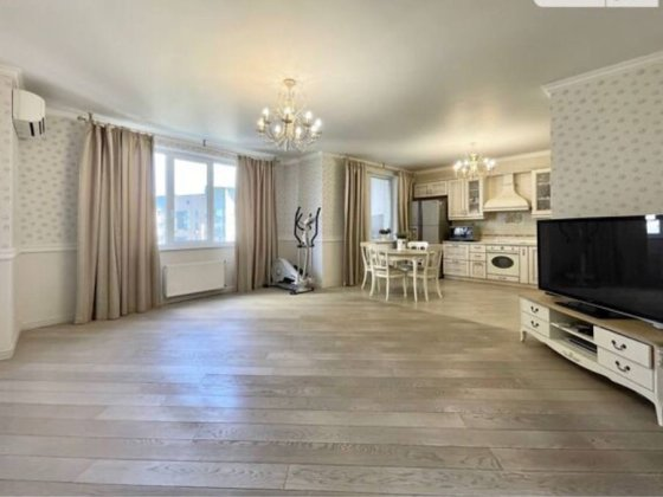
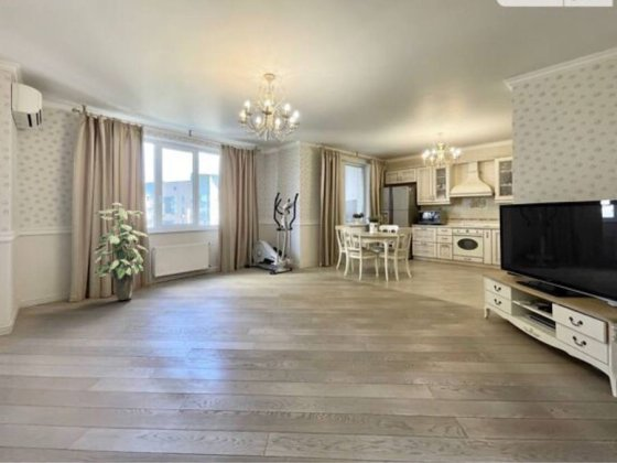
+ indoor plant (119, 251)
